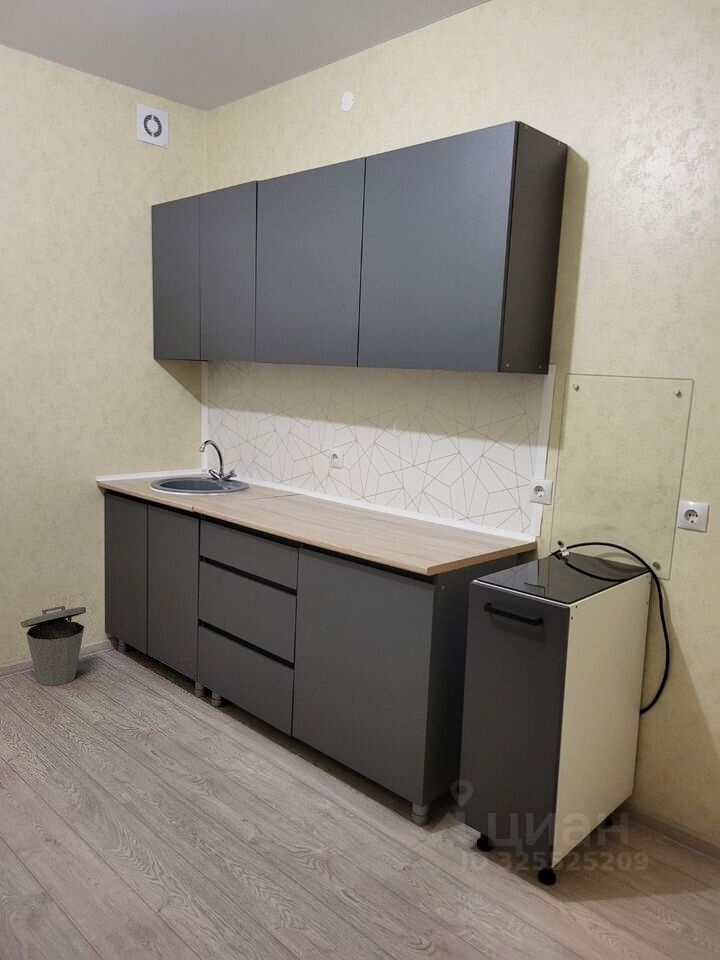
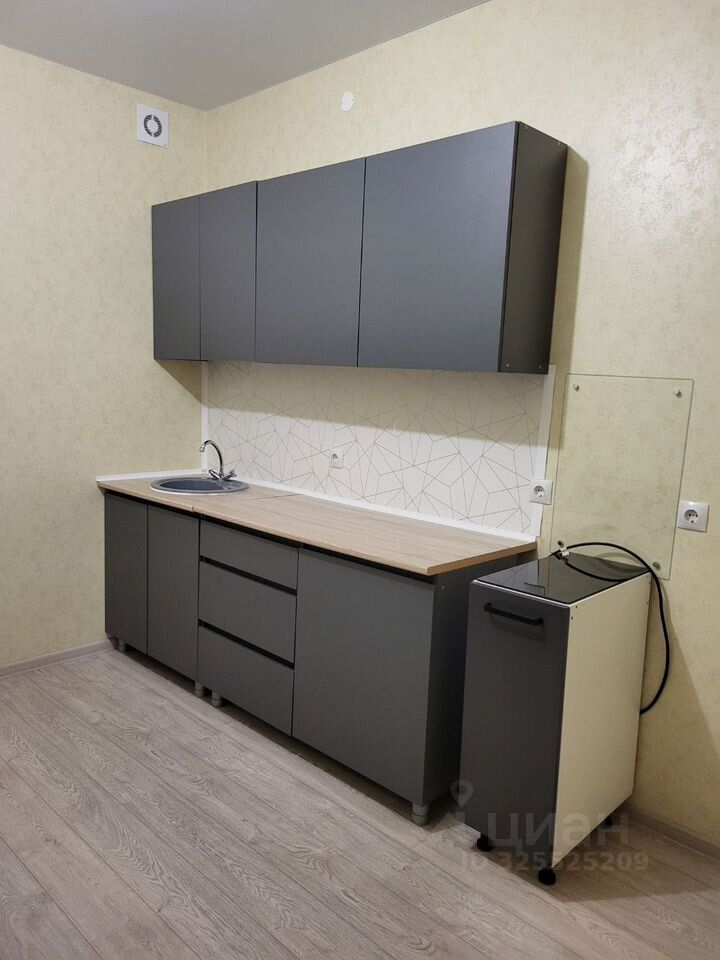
- trash can (54, 640)
